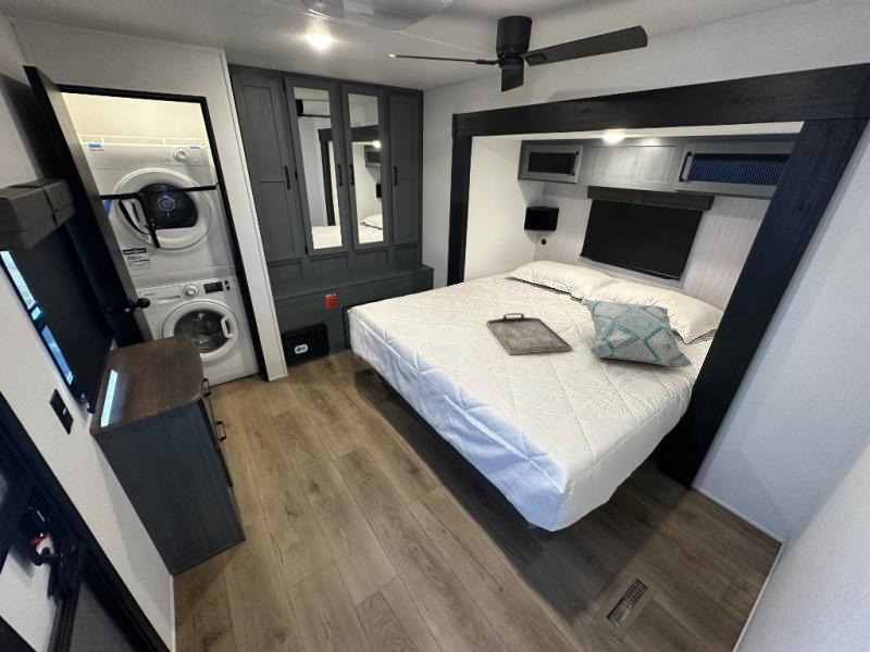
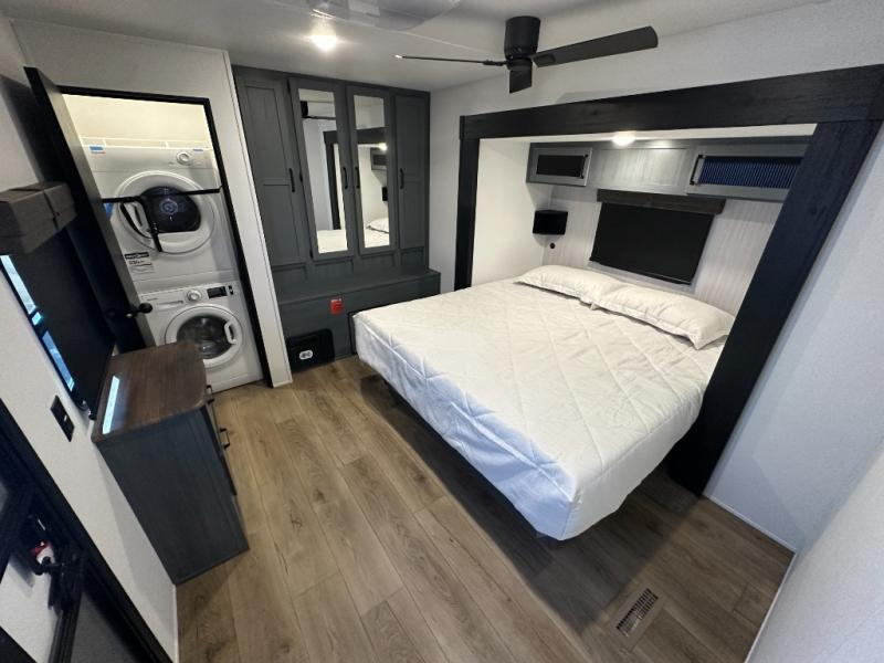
- decorative pillow (631, 330)
- serving tray (526, 330)
